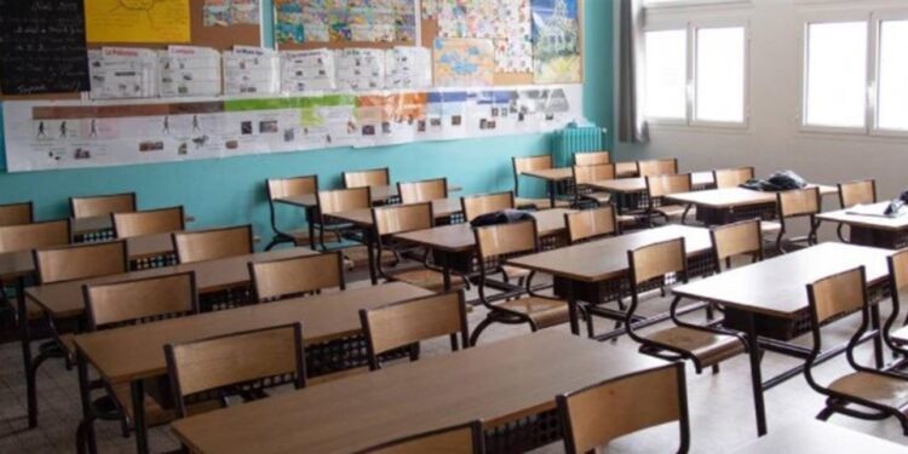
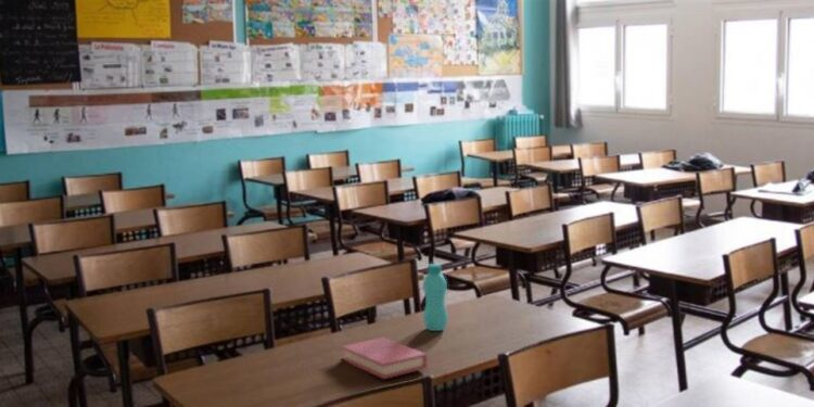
+ book (383, 357)
+ bottle (434, 296)
